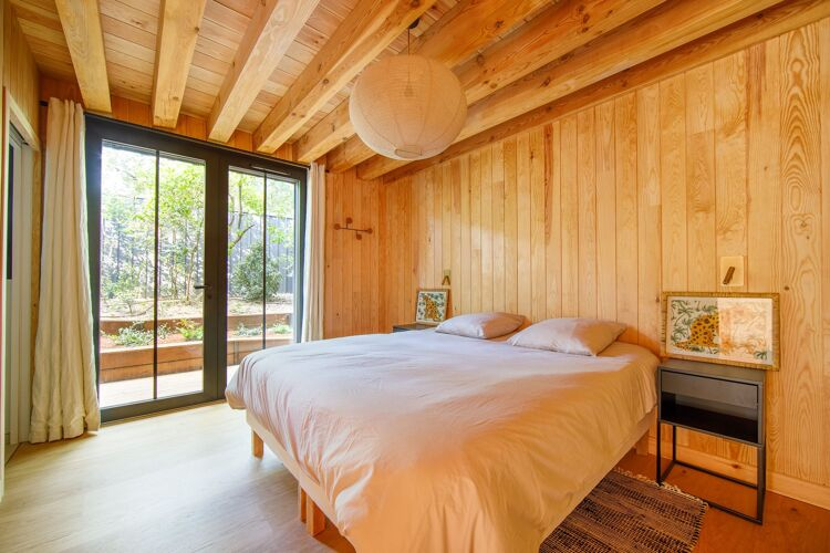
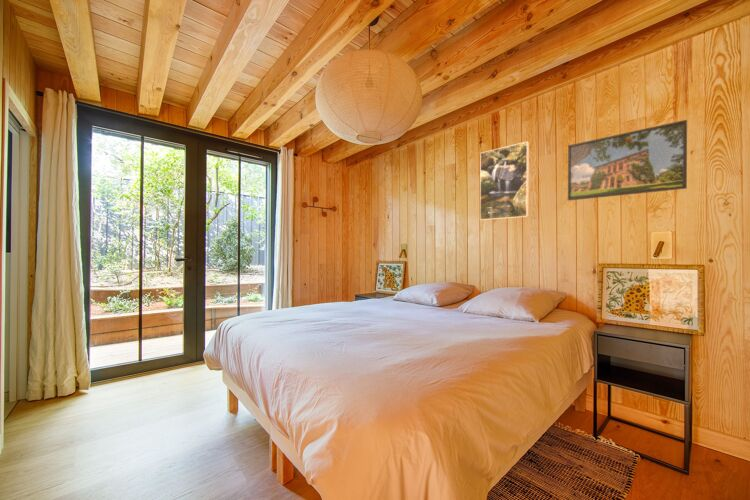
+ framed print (620, 164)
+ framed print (503, 183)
